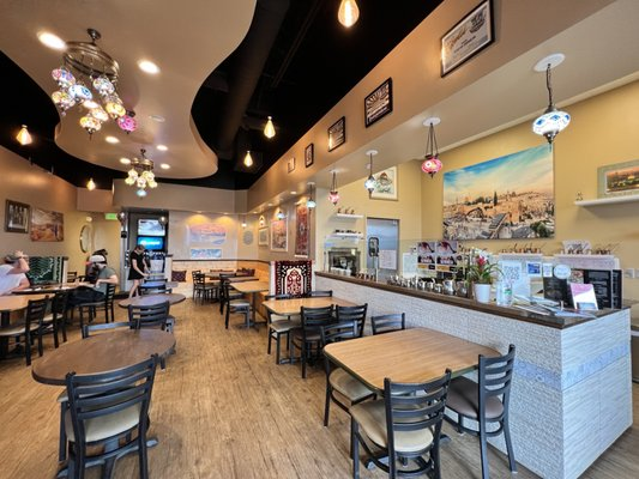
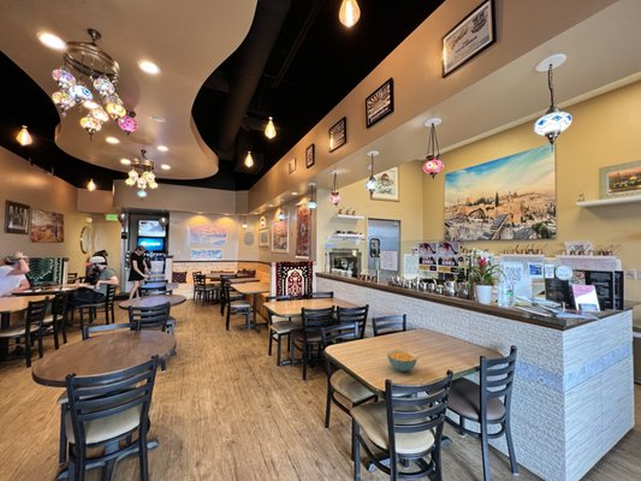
+ cereal bowl (402, 362)
